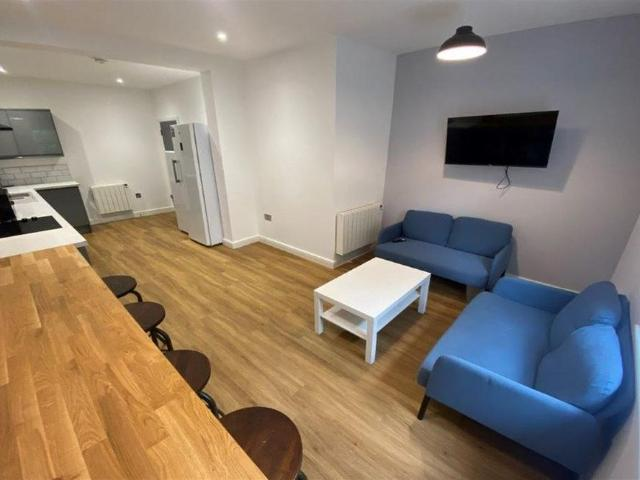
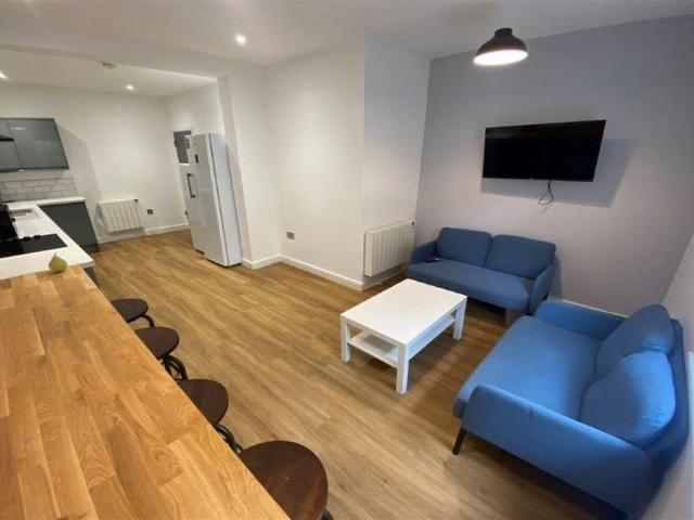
+ fruit (56, 261)
